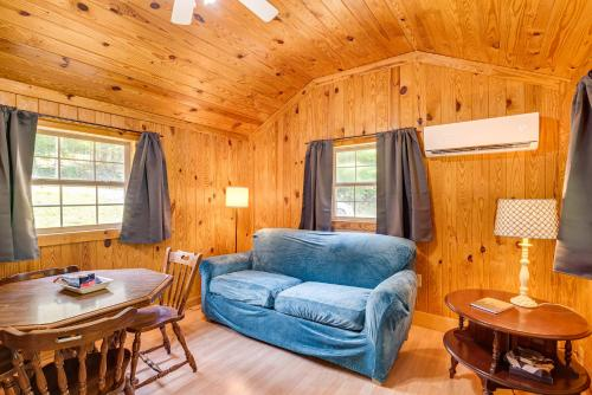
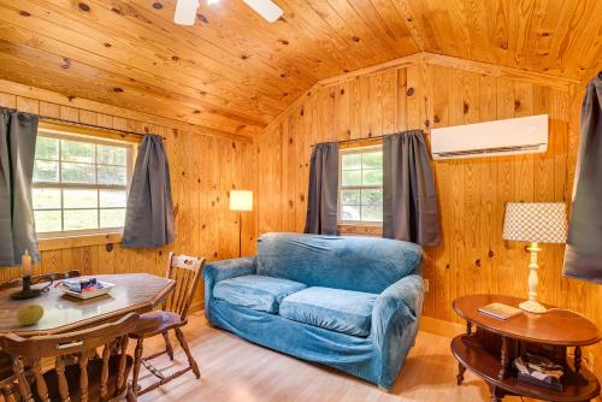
+ apple (30, 314)
+ candle holder (30, 271)
